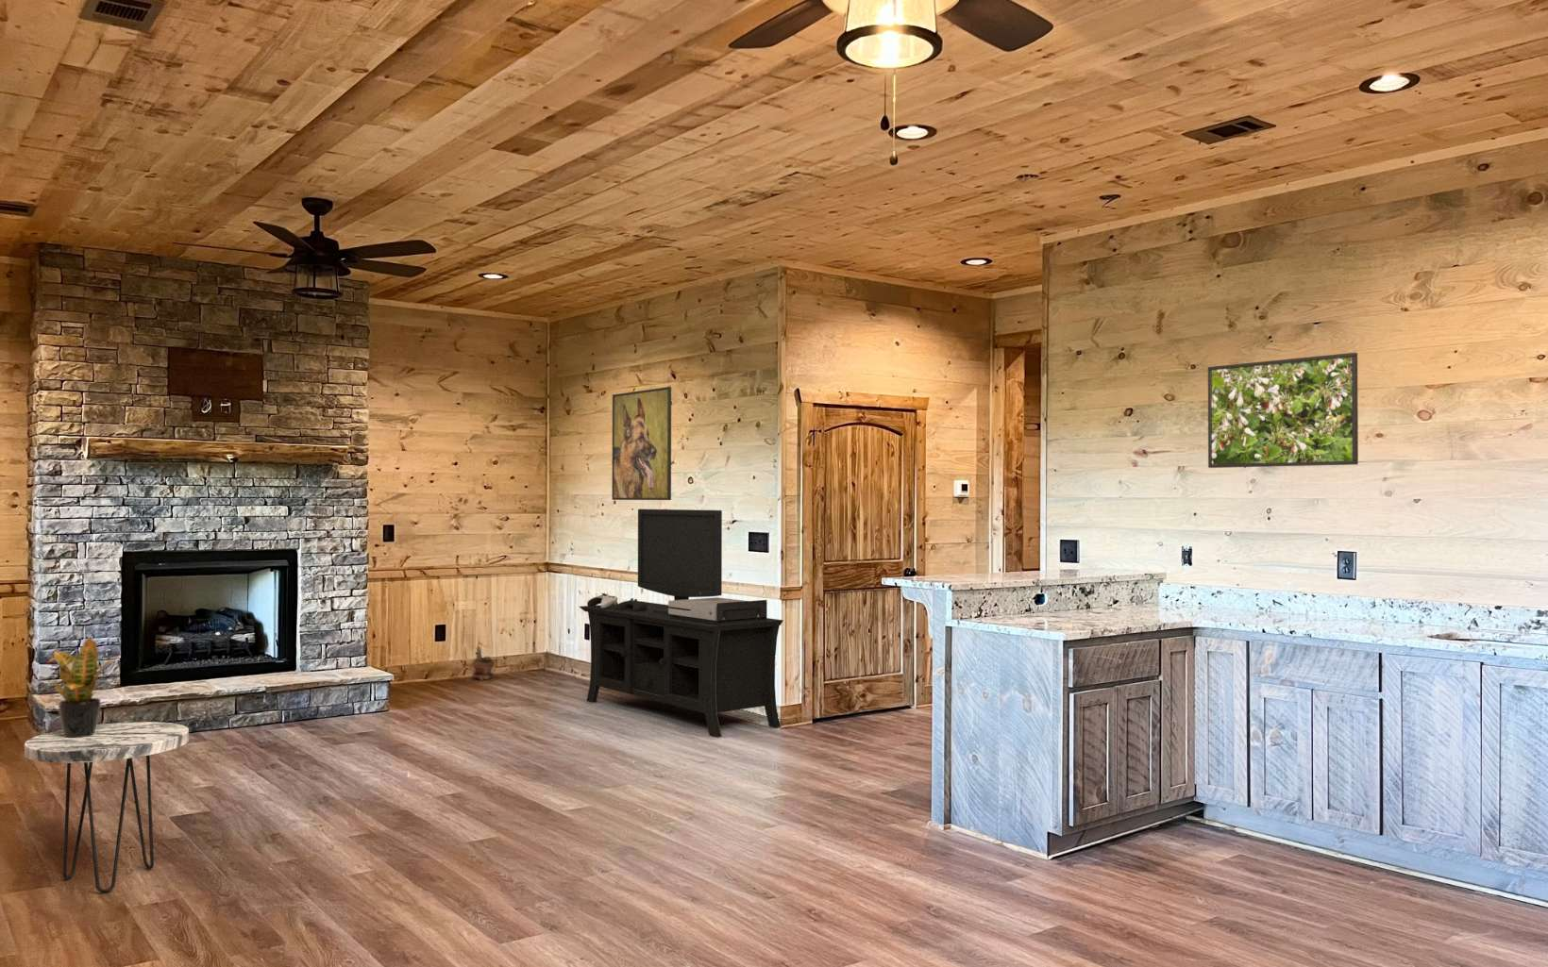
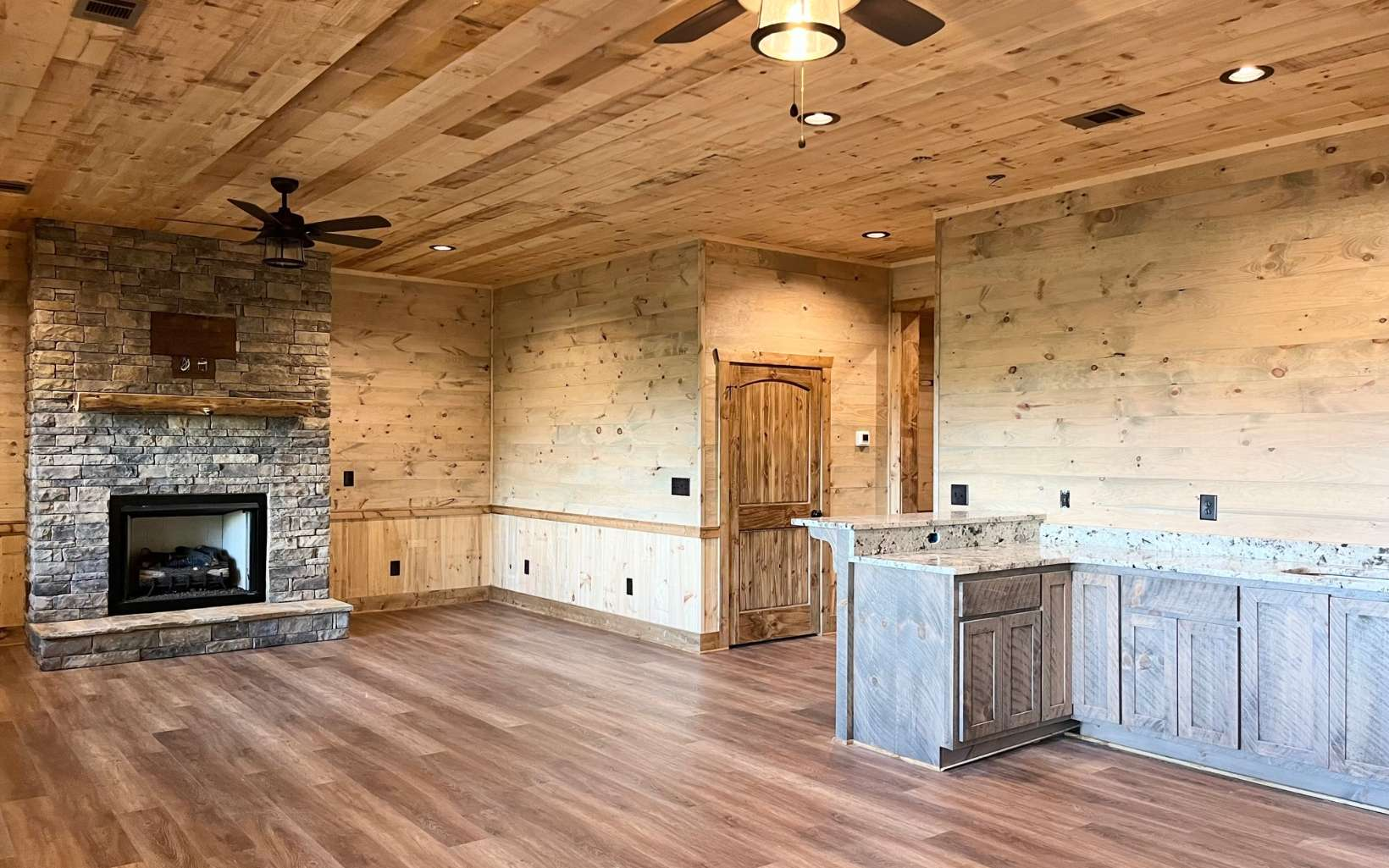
- potted plant (484, 662)
- side table (120, 808)
- media console (675, 612)
- potted plant (77, 684)
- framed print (640, 446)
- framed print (1279, 413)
